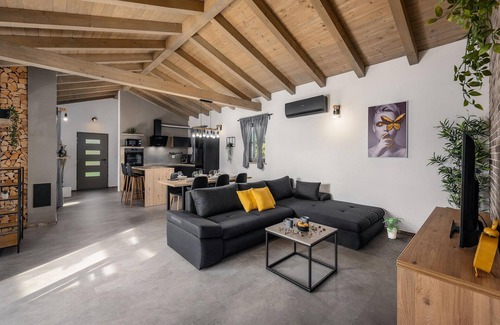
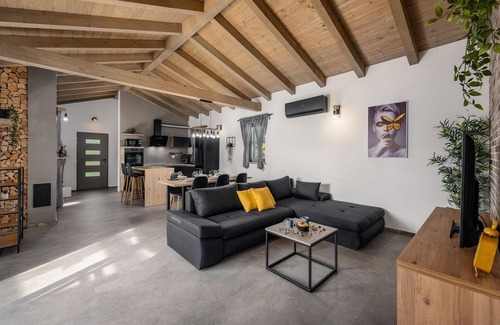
- potted plant (393, 227)
